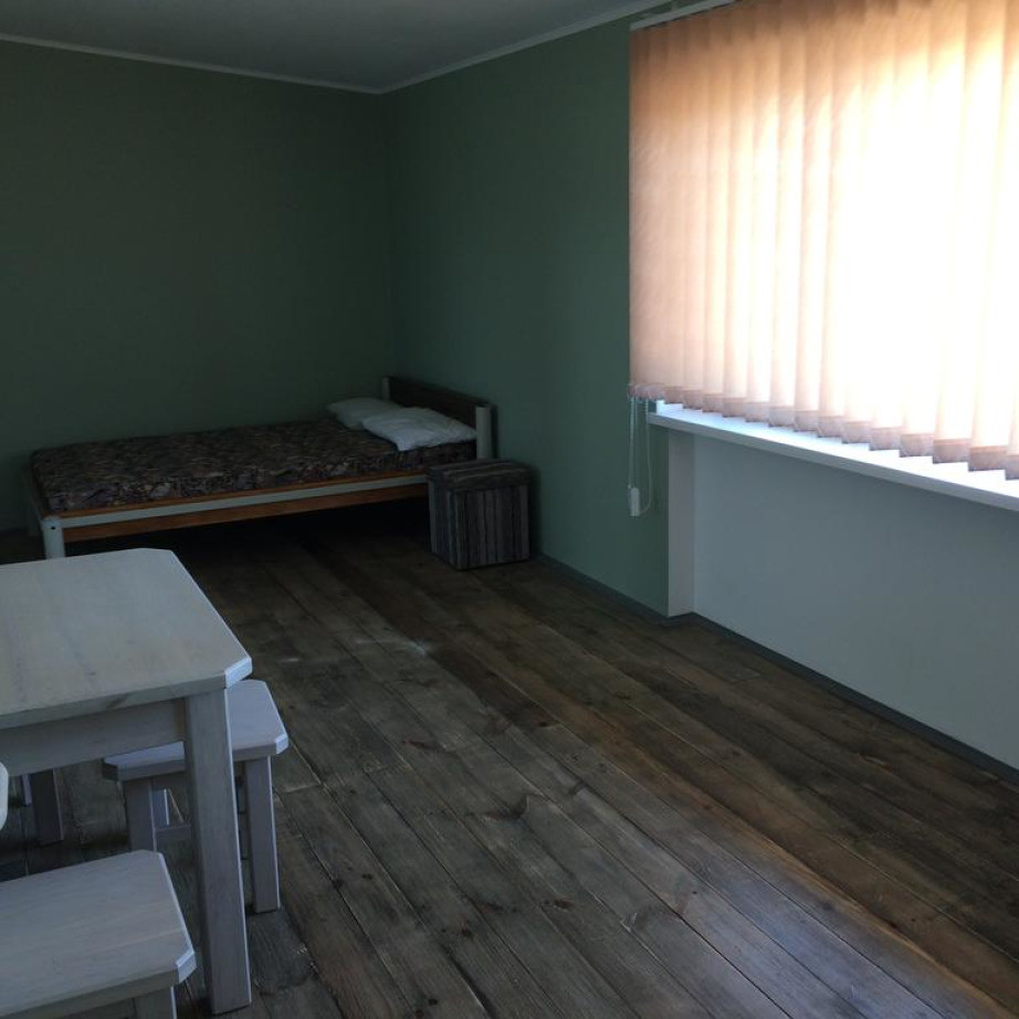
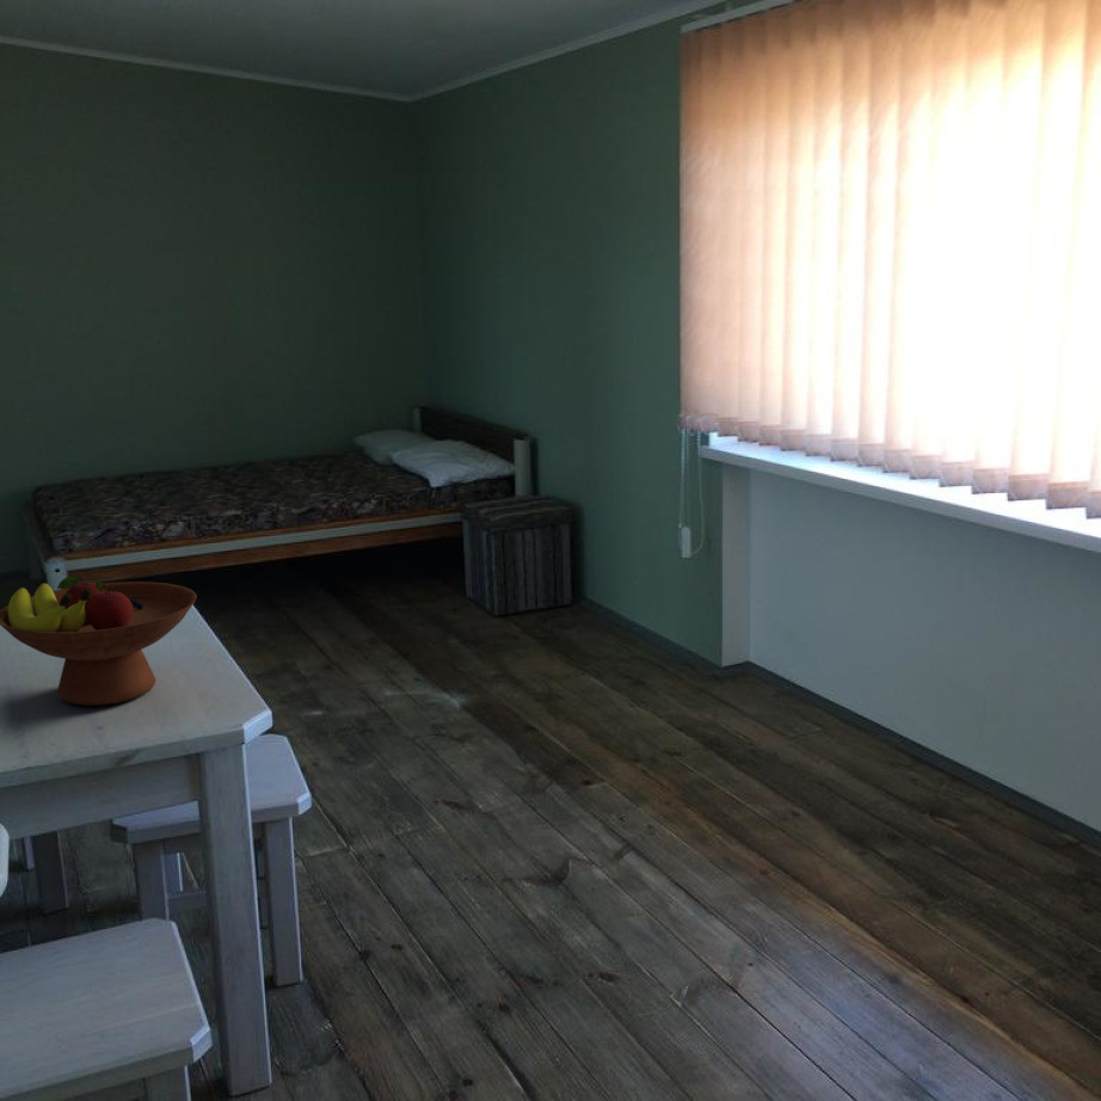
+ fruit bowl (102, 632)
